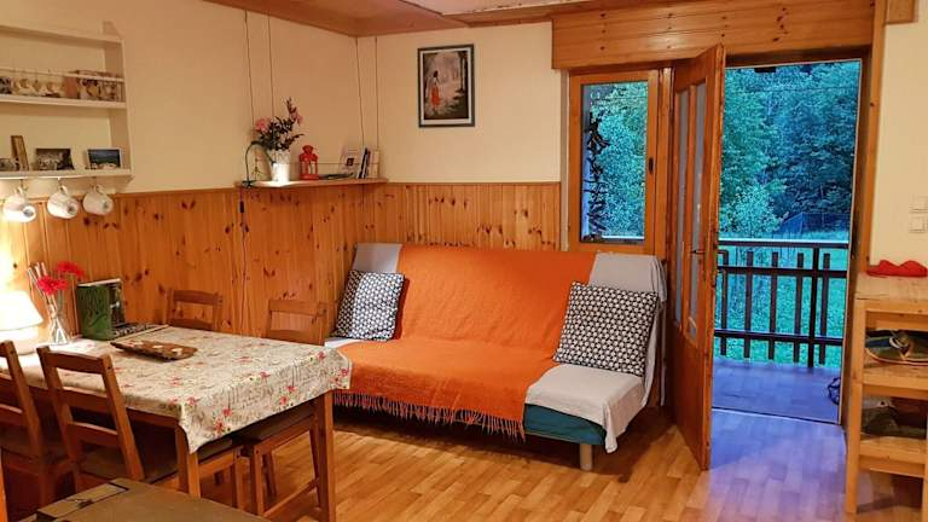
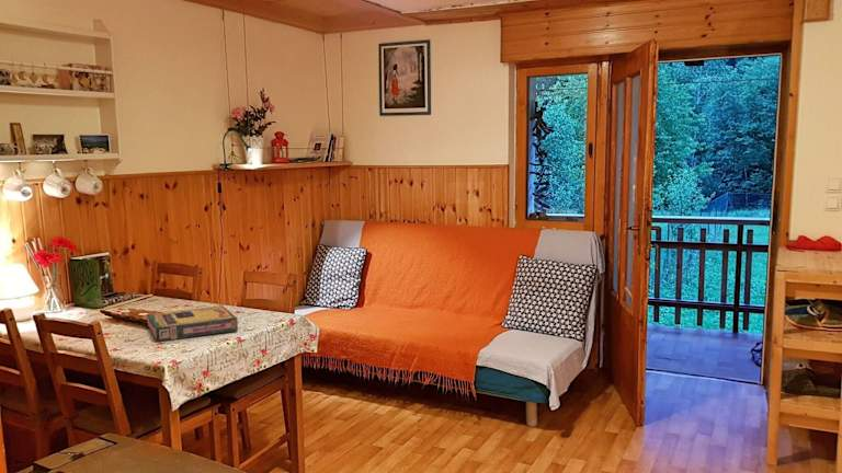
+ video game box (192, 322)
